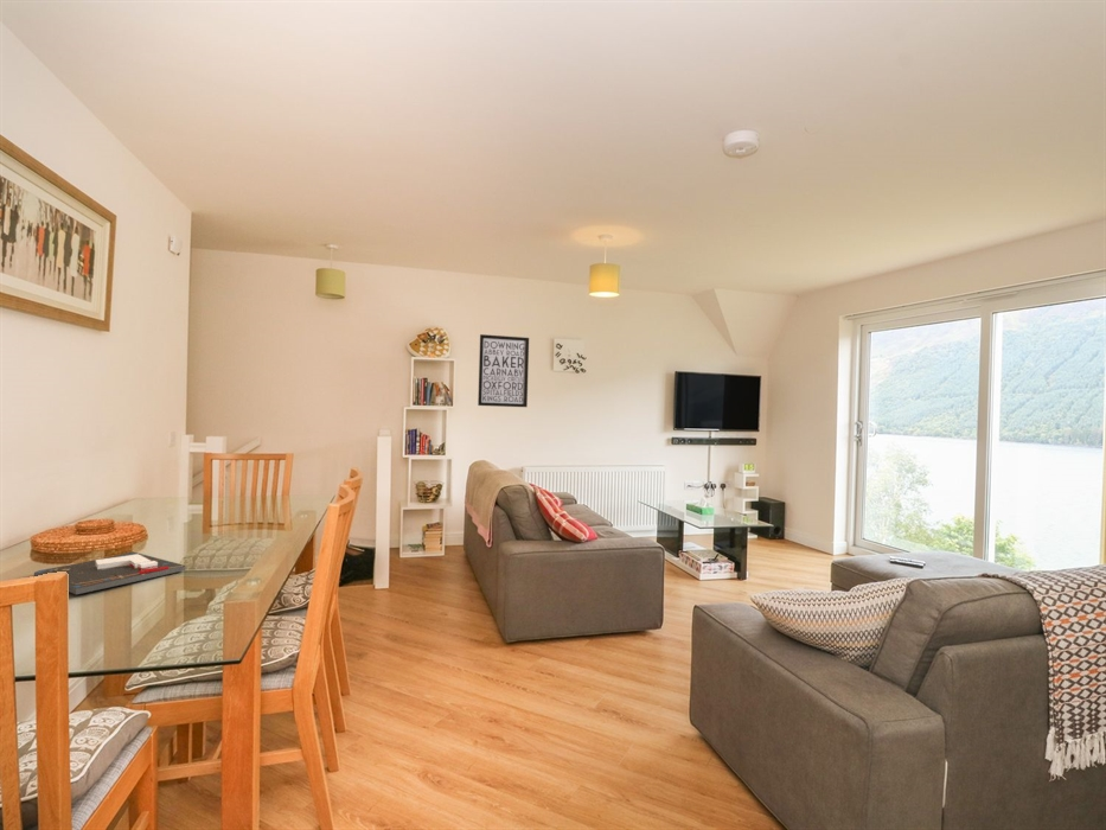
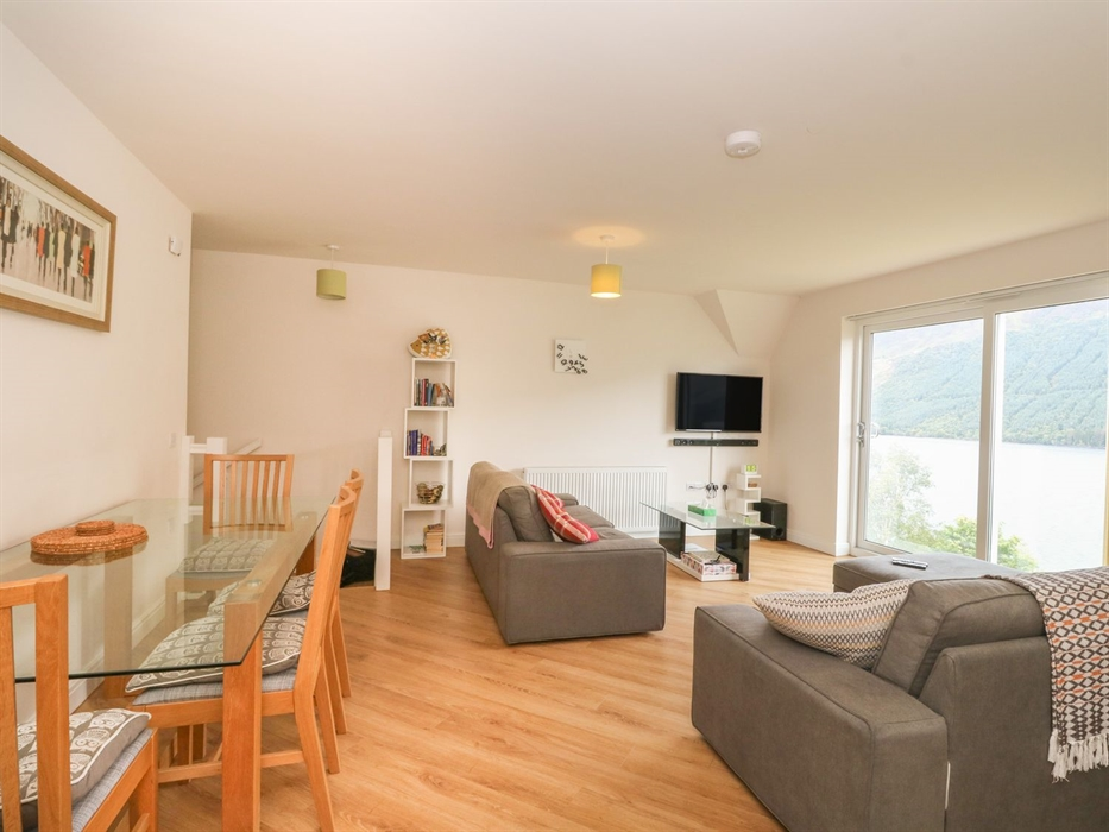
- board game (113, 568)
- wall art (504, 371)
